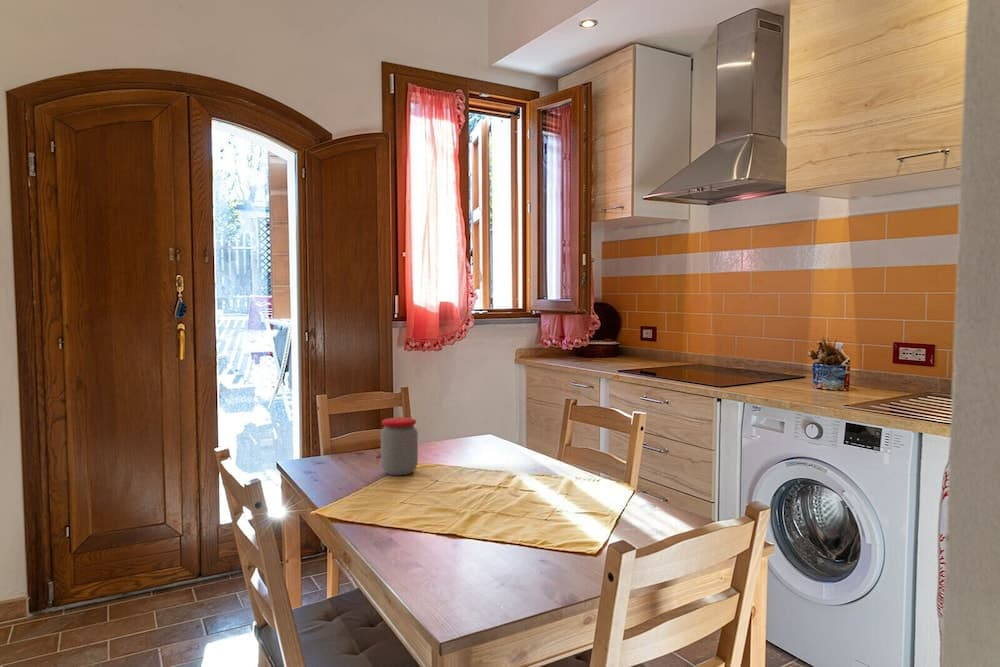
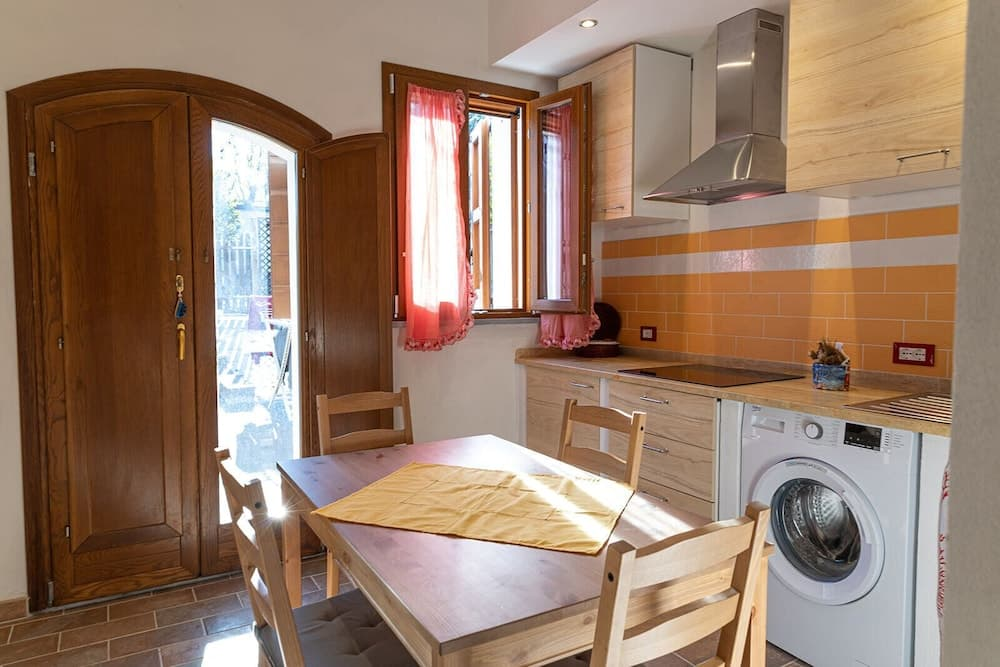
- jar (399, 445)
